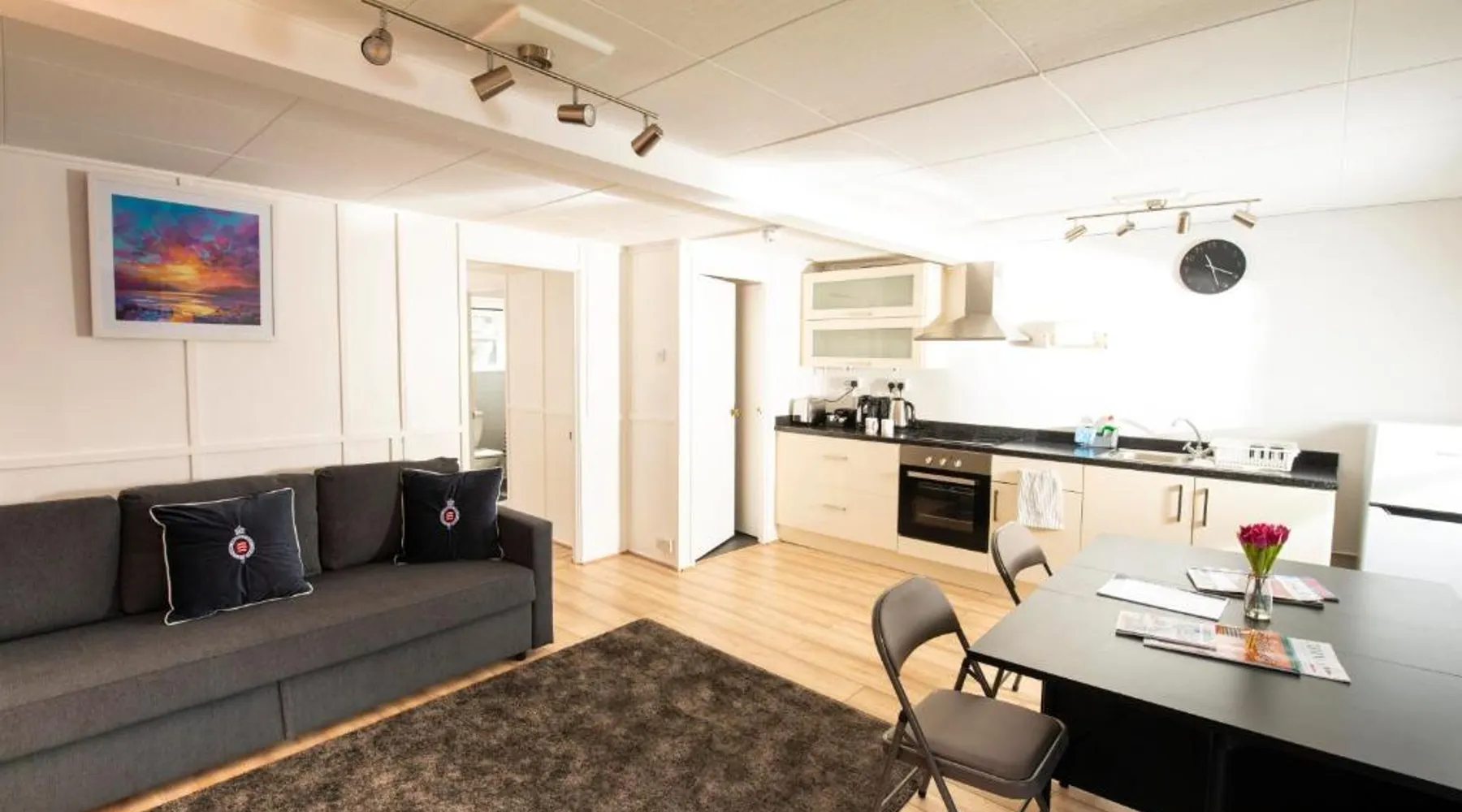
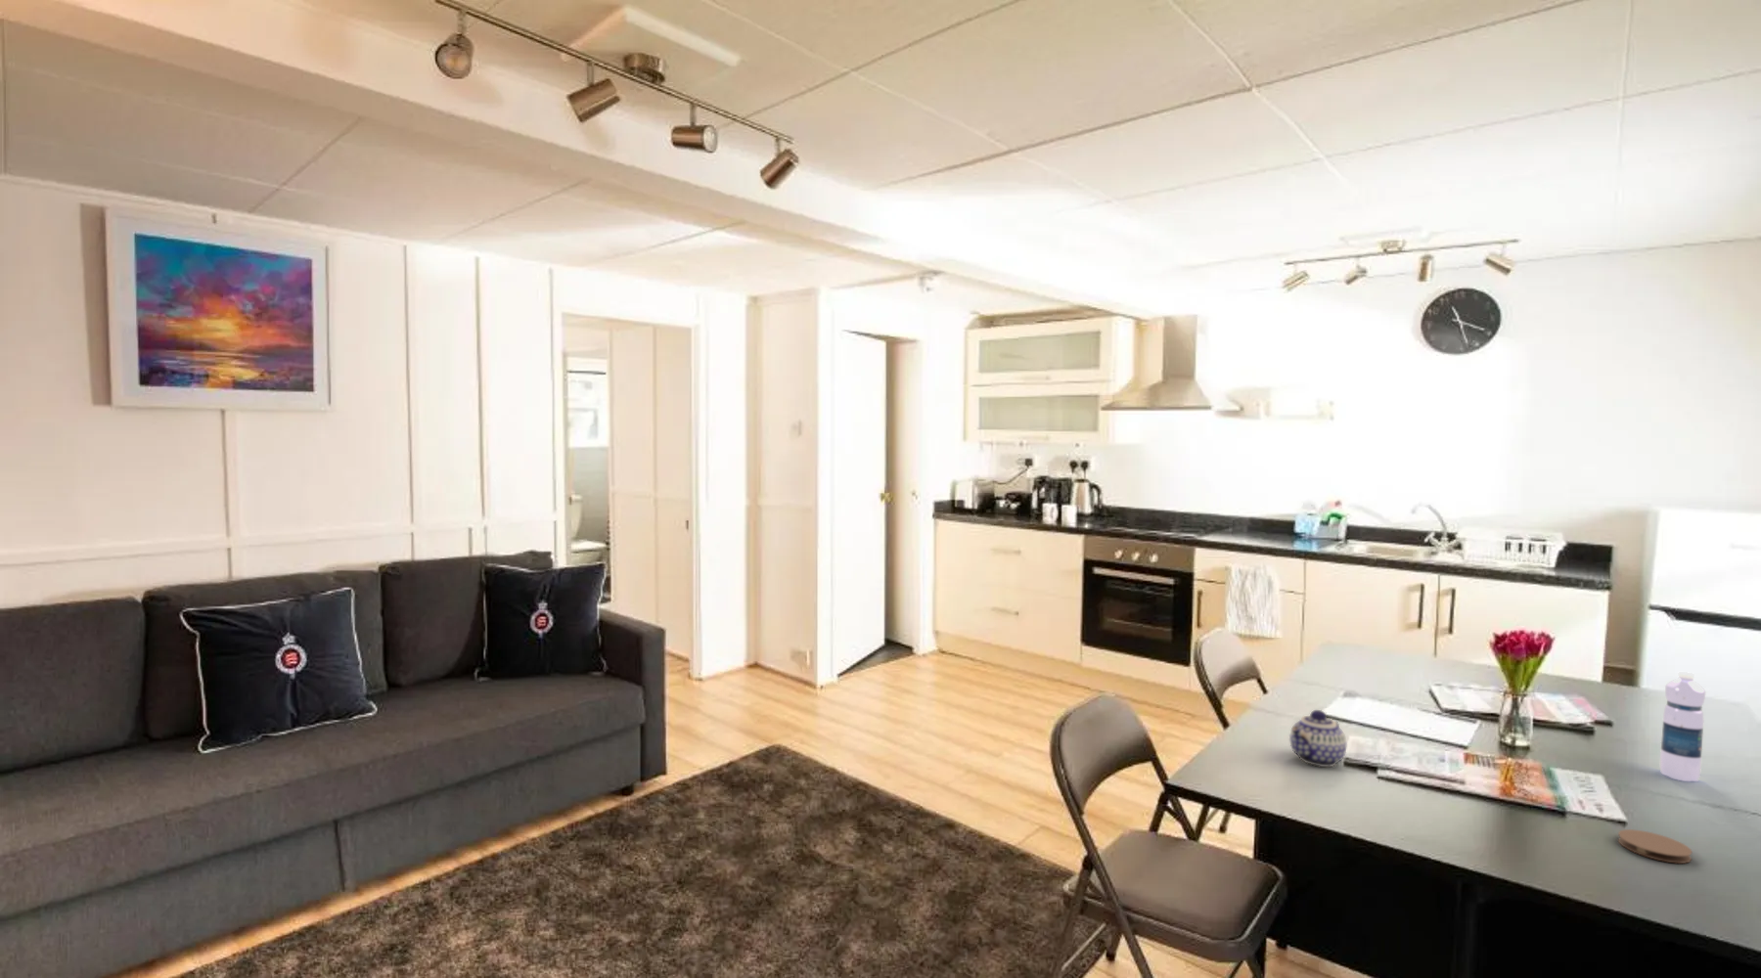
+ coaster (1654, 846)
+ teapot (1317, 736)
+ water bottle (1683, 725)
